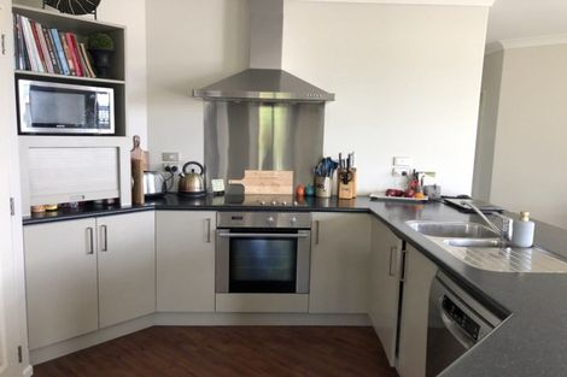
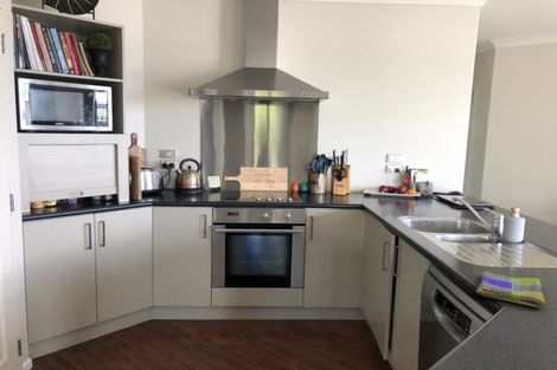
+ dish towel (510, 286)
